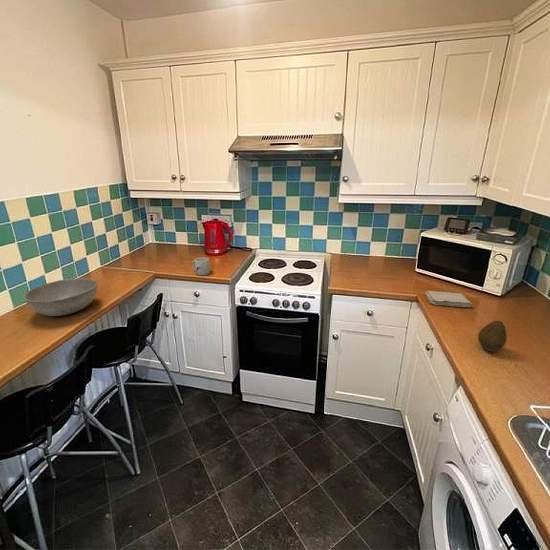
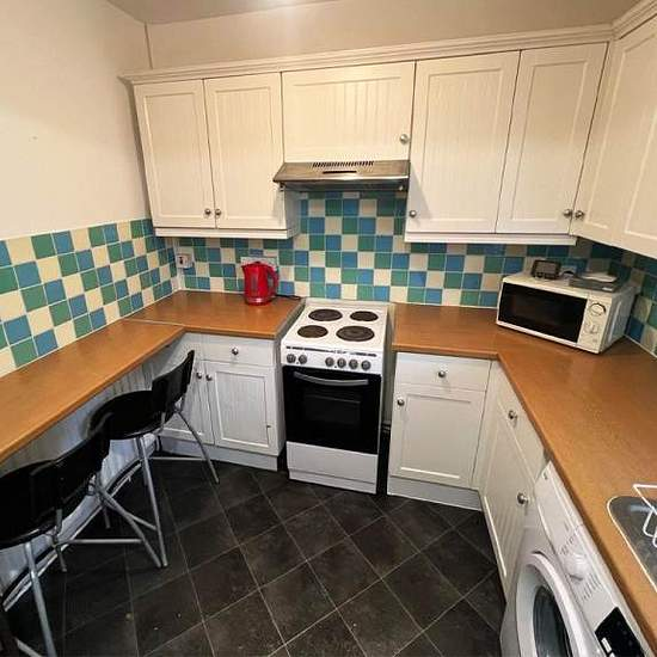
- washcloth (447, 298)
- fruit (492, 335)
- mug (199, 265)
- bowl (64, 299)
